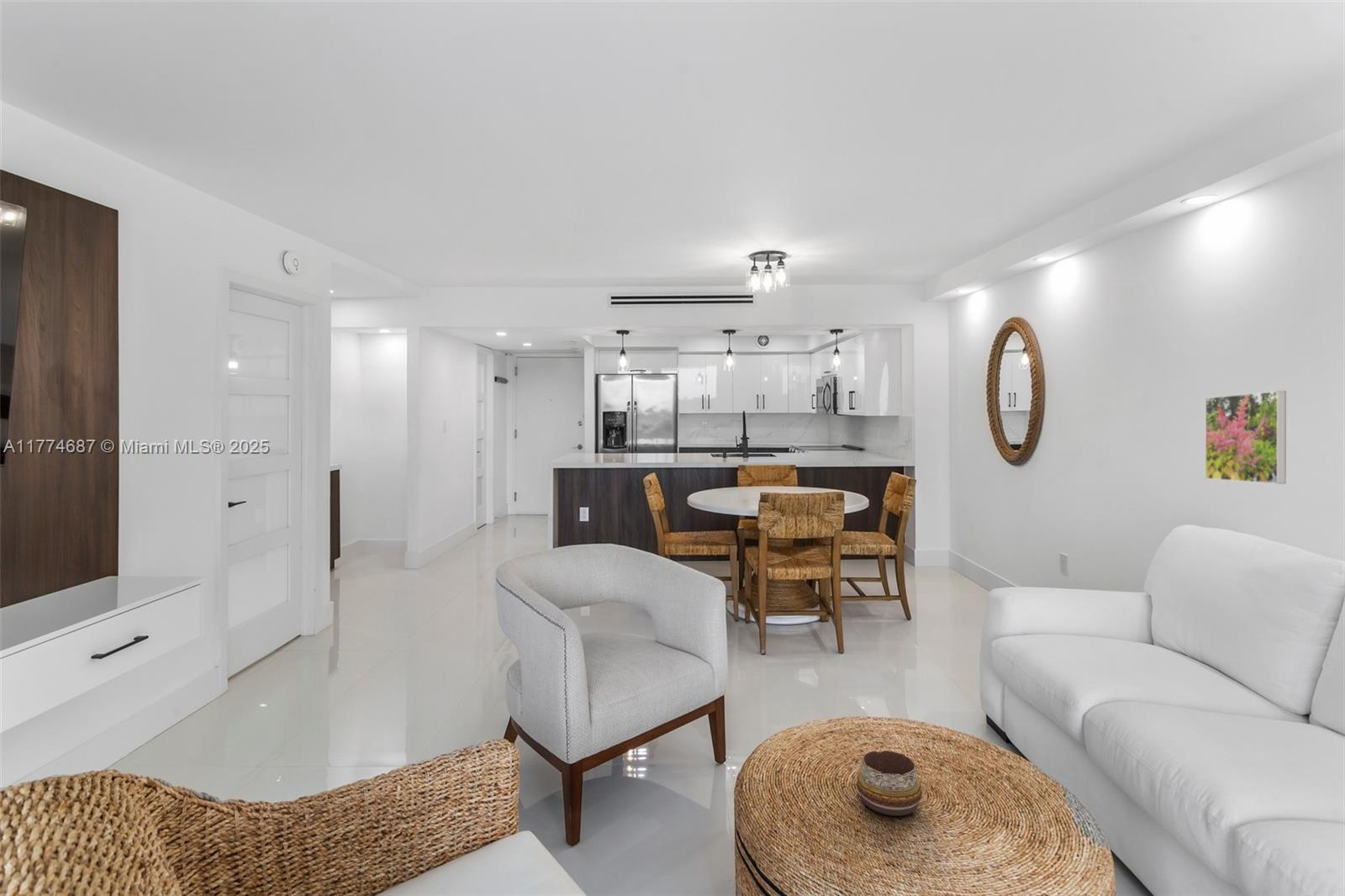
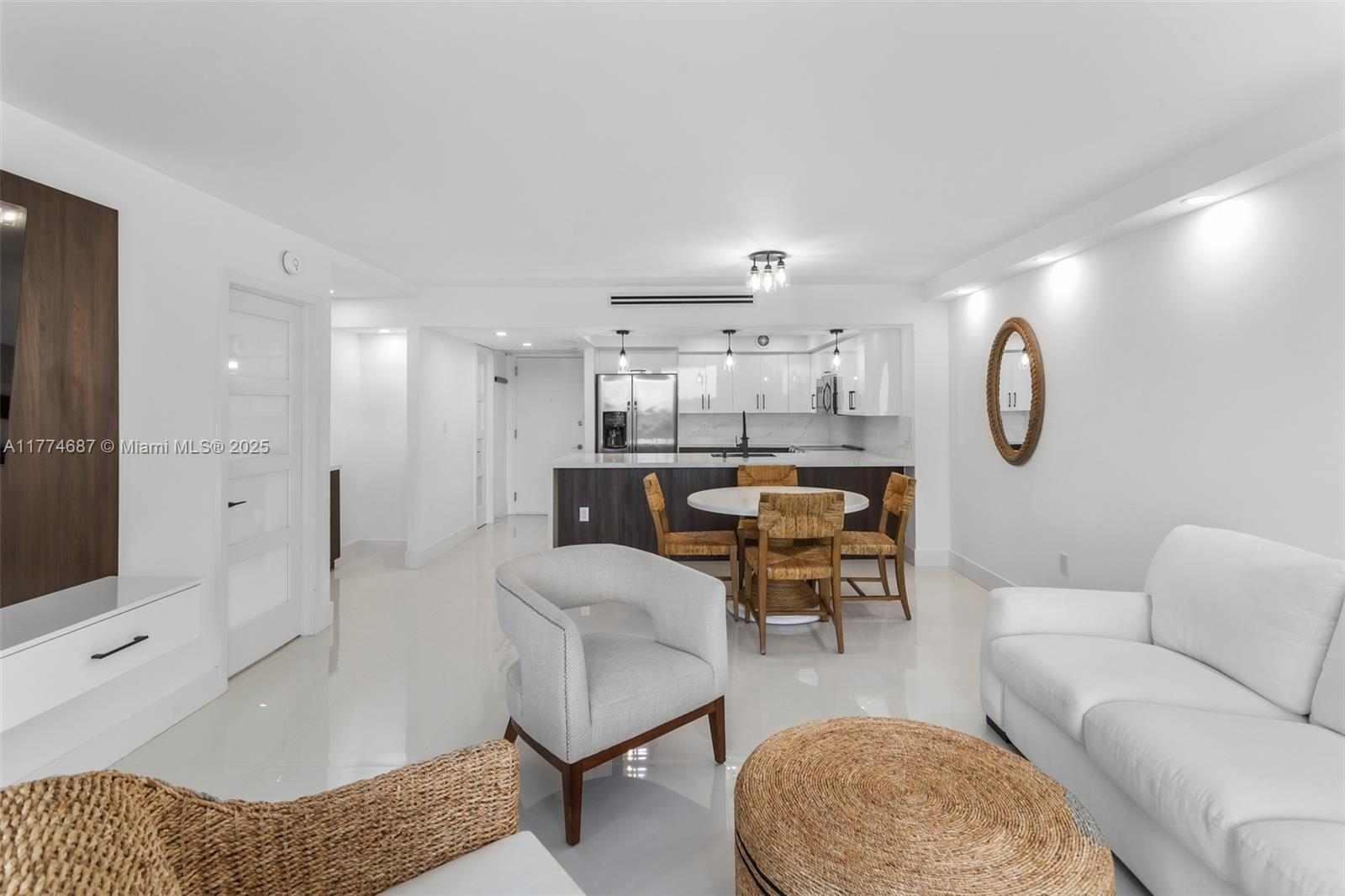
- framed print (1242, 437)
- decorative bowl (889, 783)
